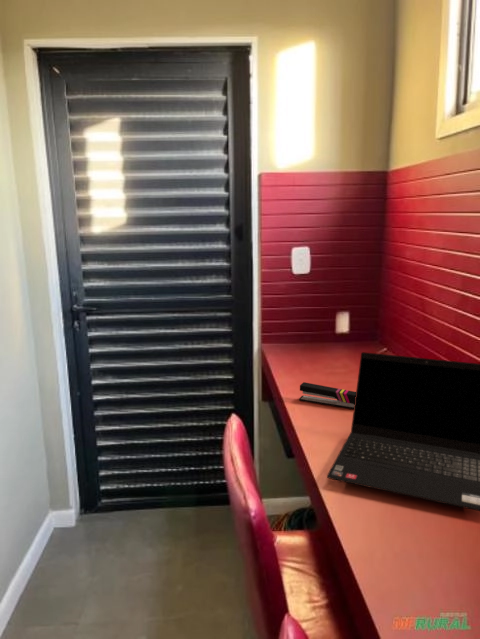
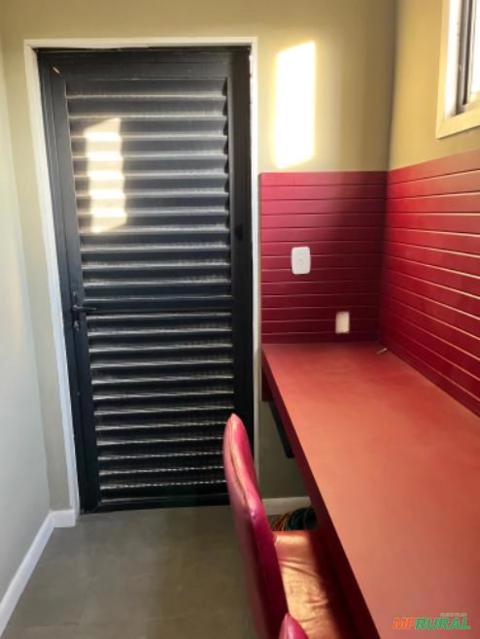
- laptop computer (419, 421)
- stapler (329, 395)
